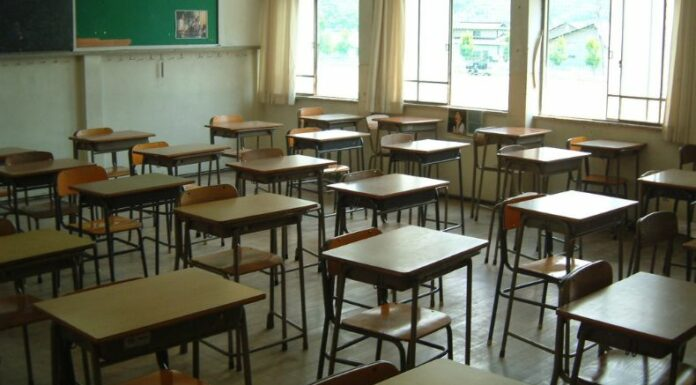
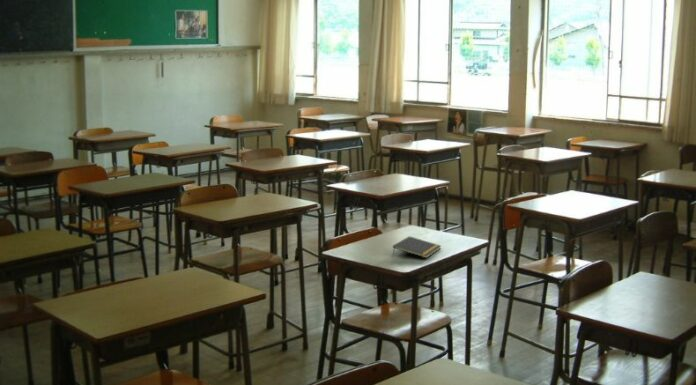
+ notepad (417, 246)
